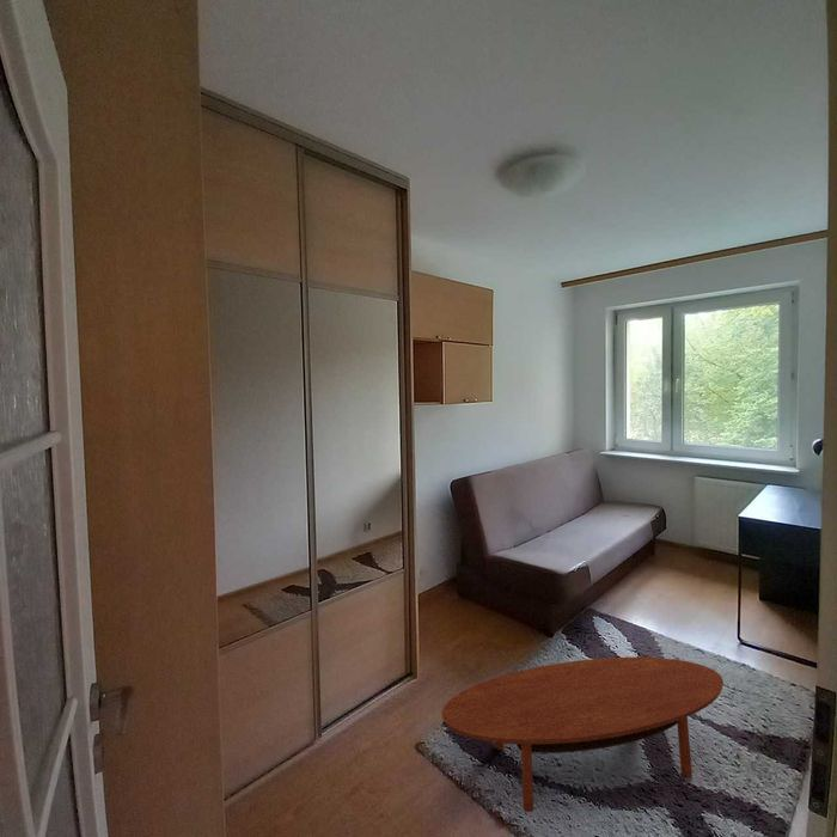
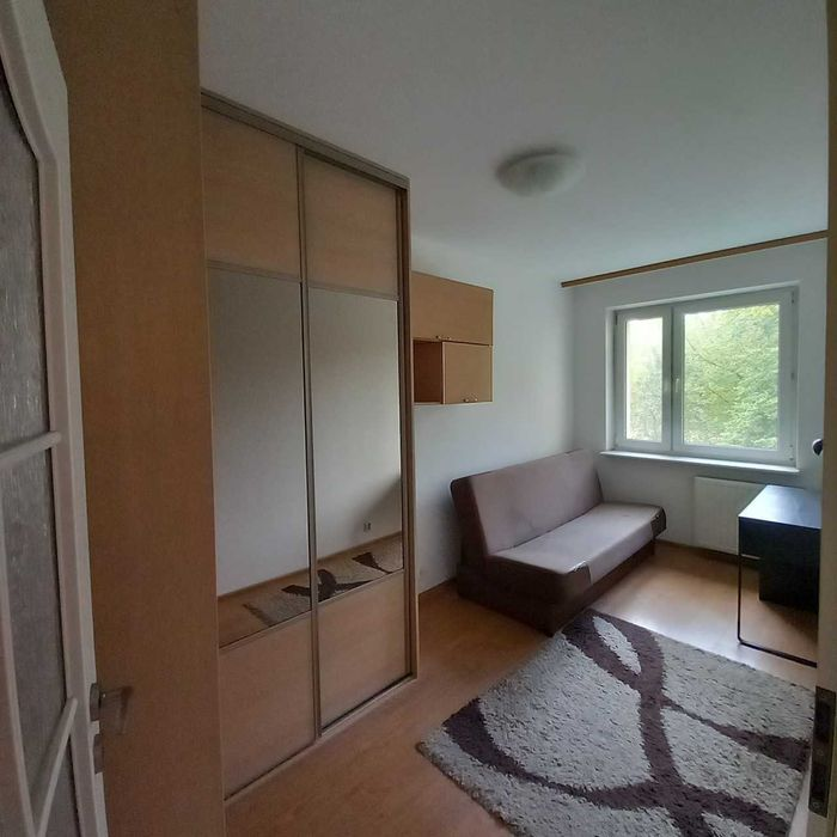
- coffee table (588, 726)
